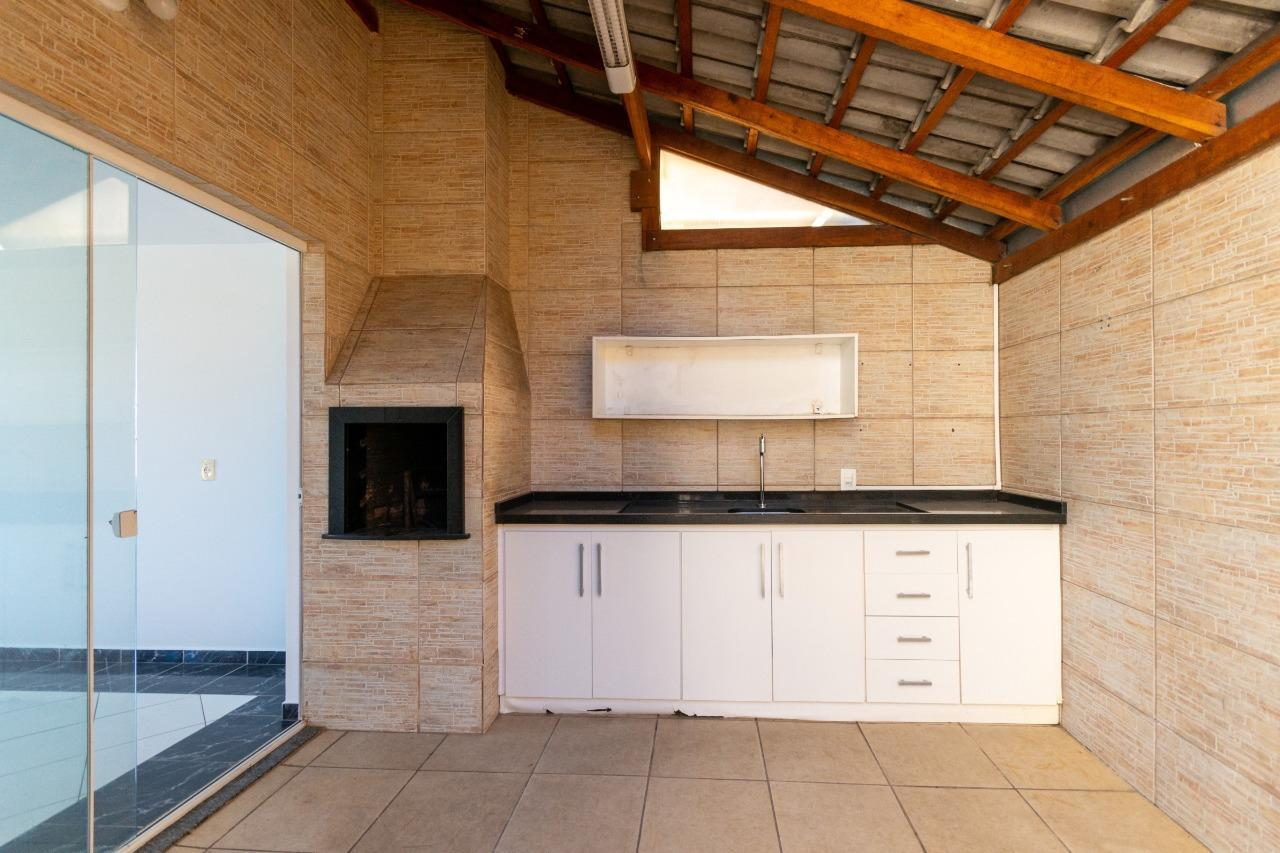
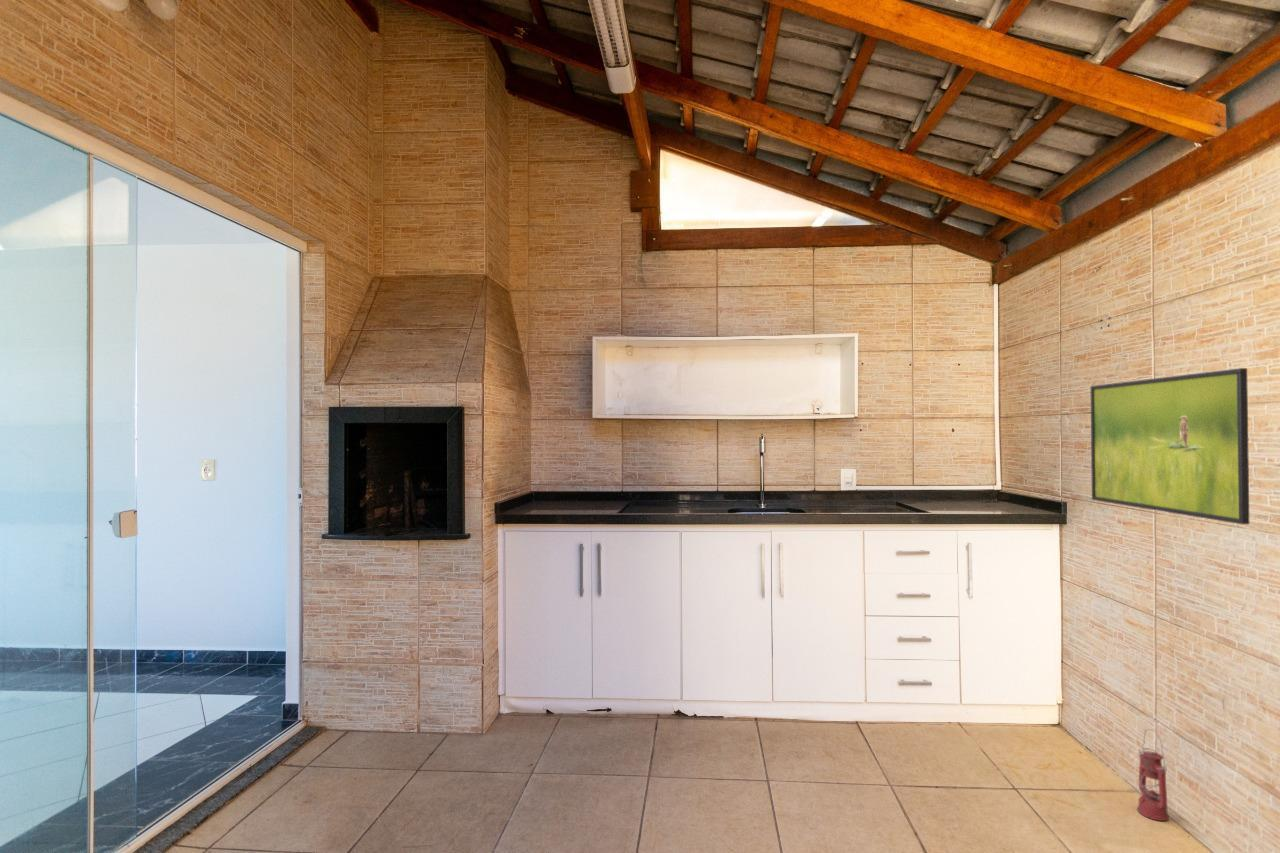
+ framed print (1157, 444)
+ lantern (1151, 770)
